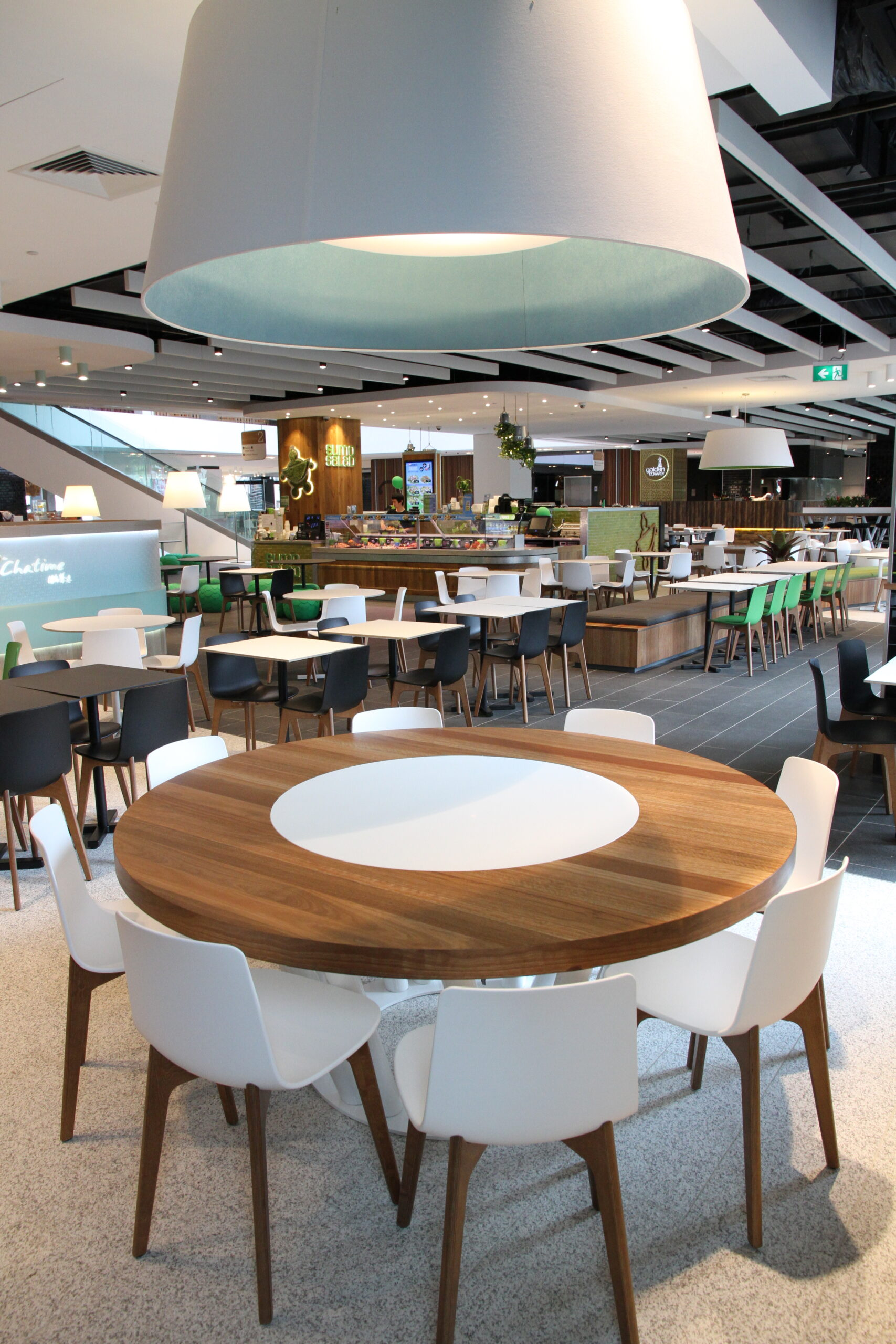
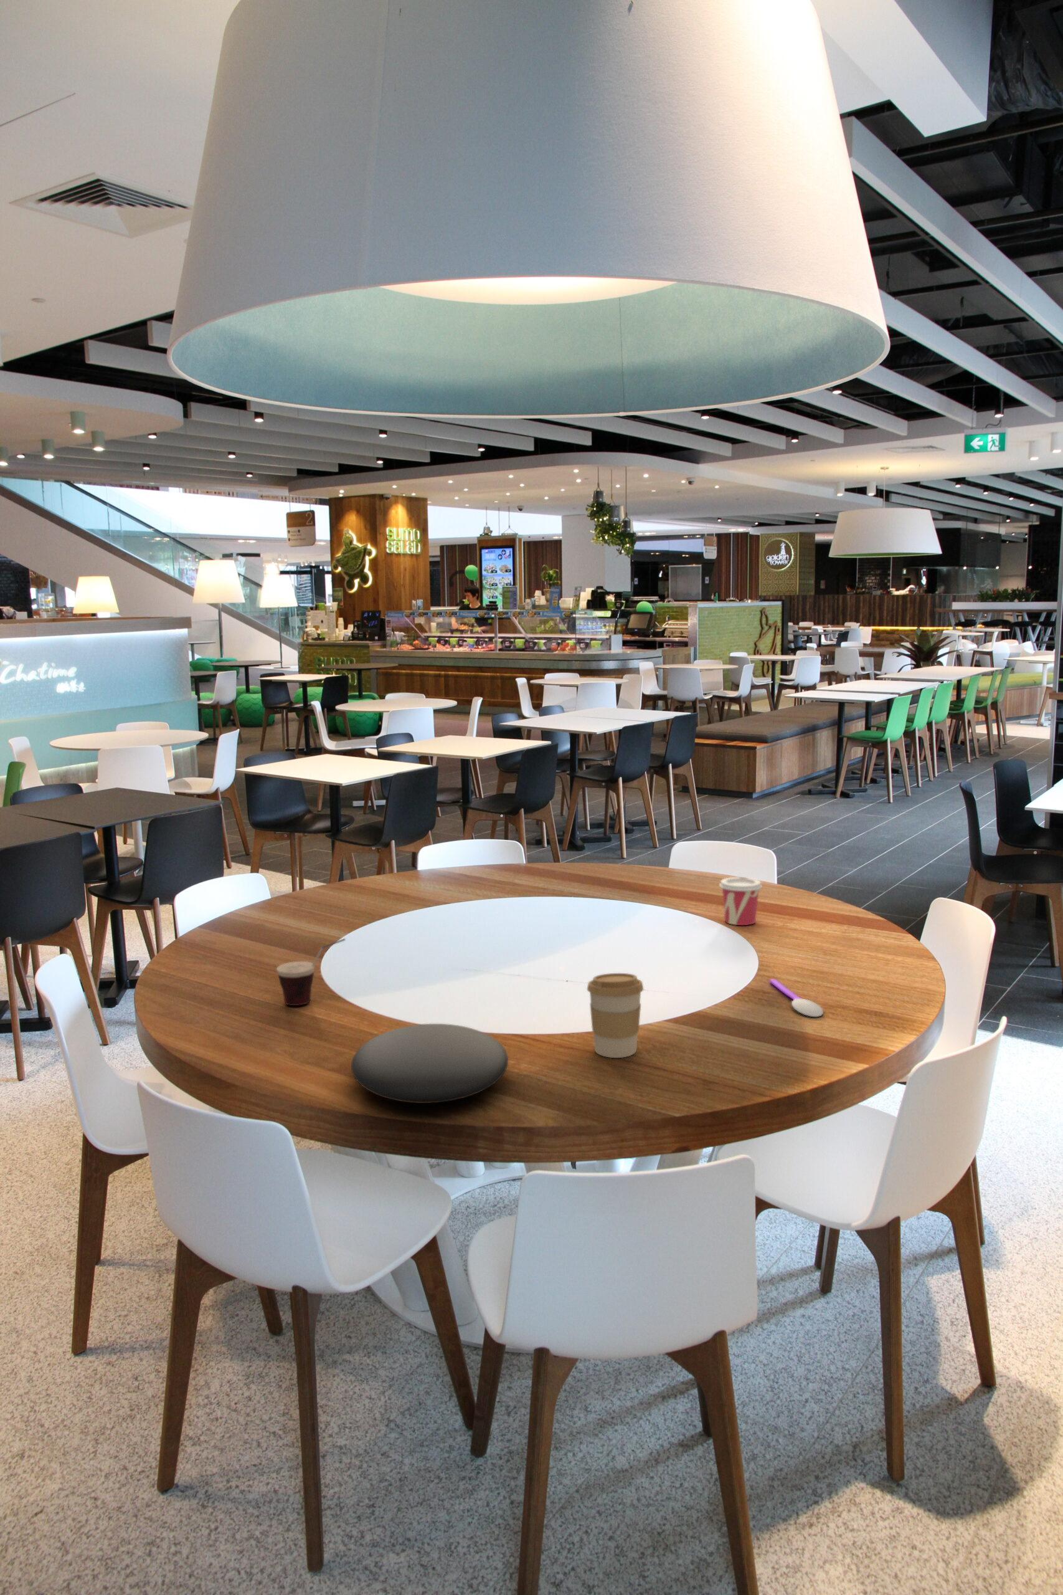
+ plate (429, 1061)
+ cup (740, 901)
+ cup (311, 971)
+ coffee cup (616, 1012)
+ spoon (793, 996)
